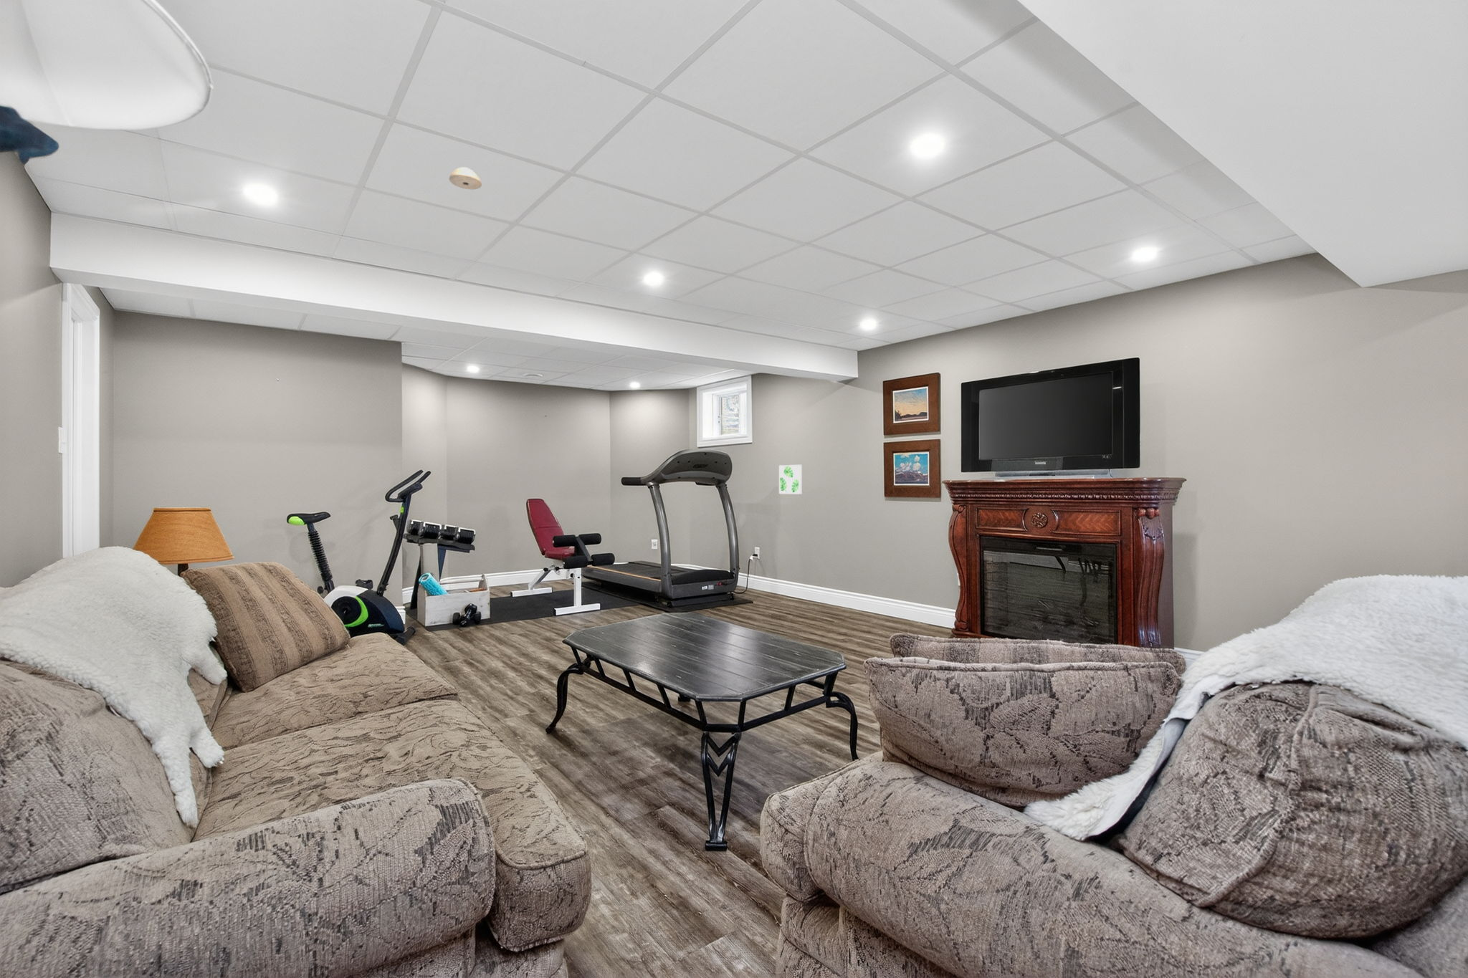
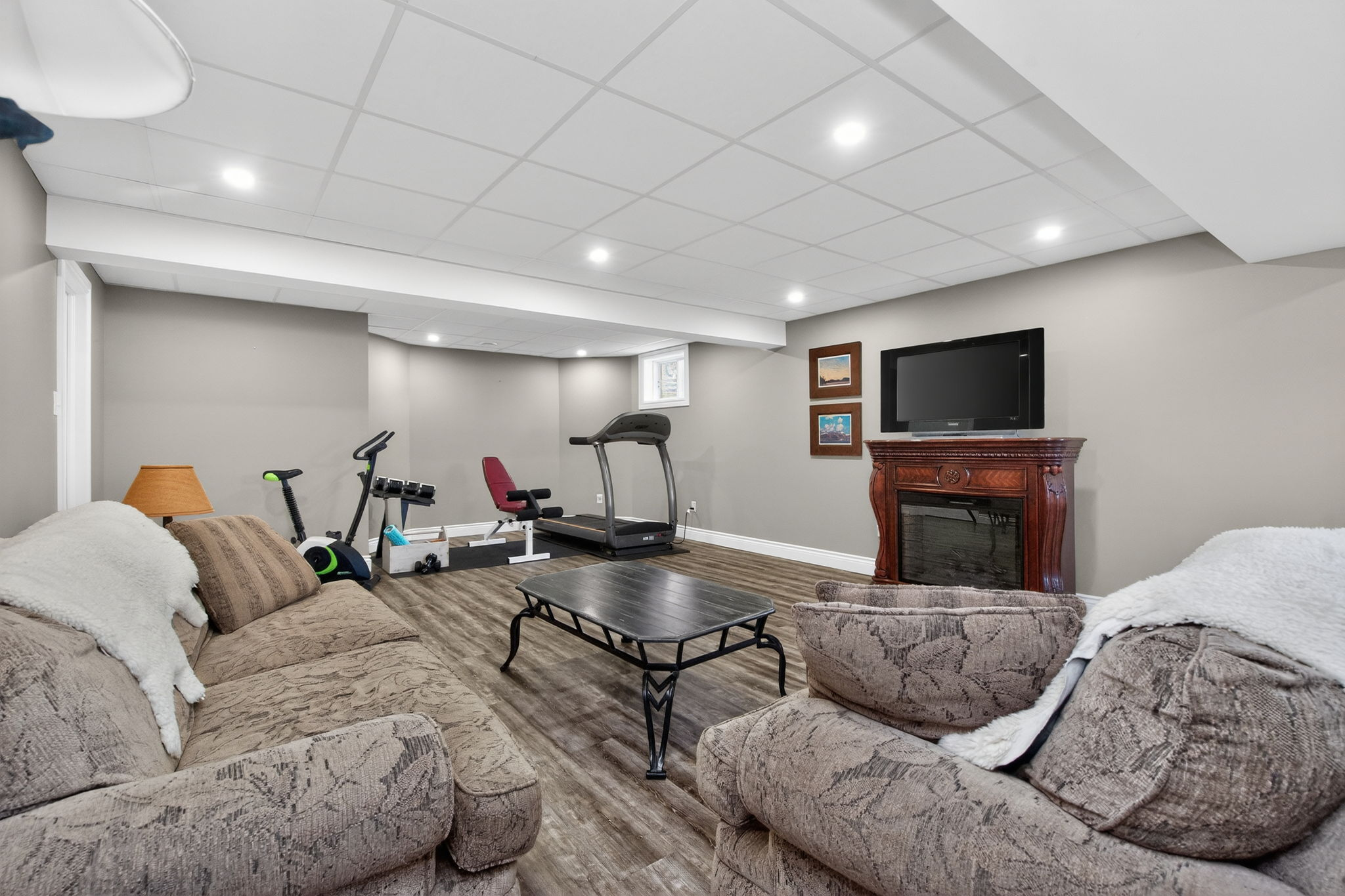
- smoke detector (465, 176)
- wall art (790, 479)
